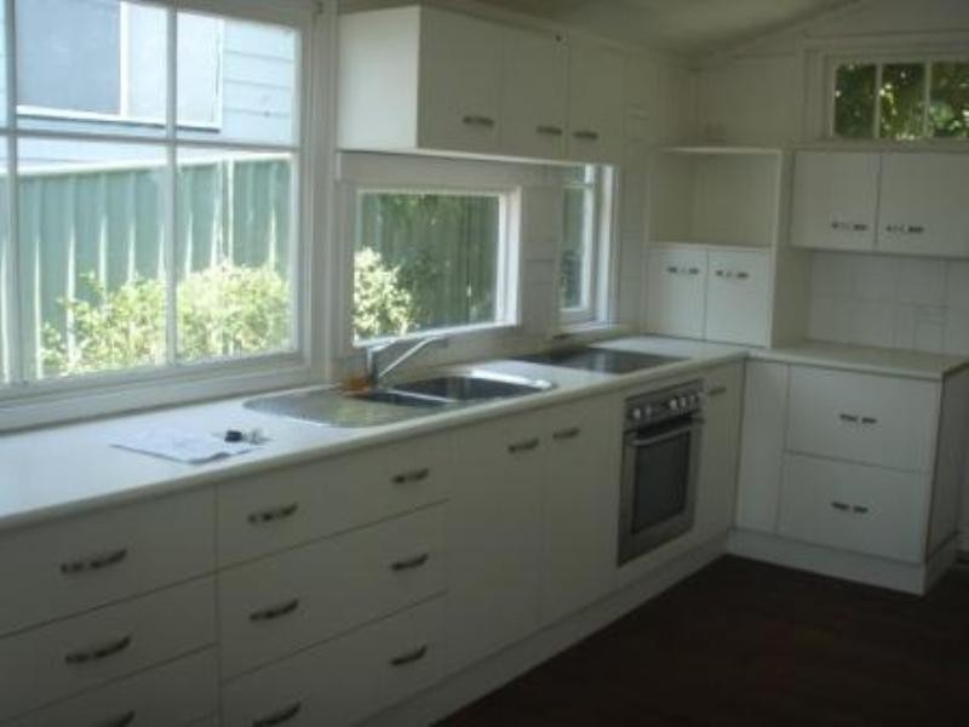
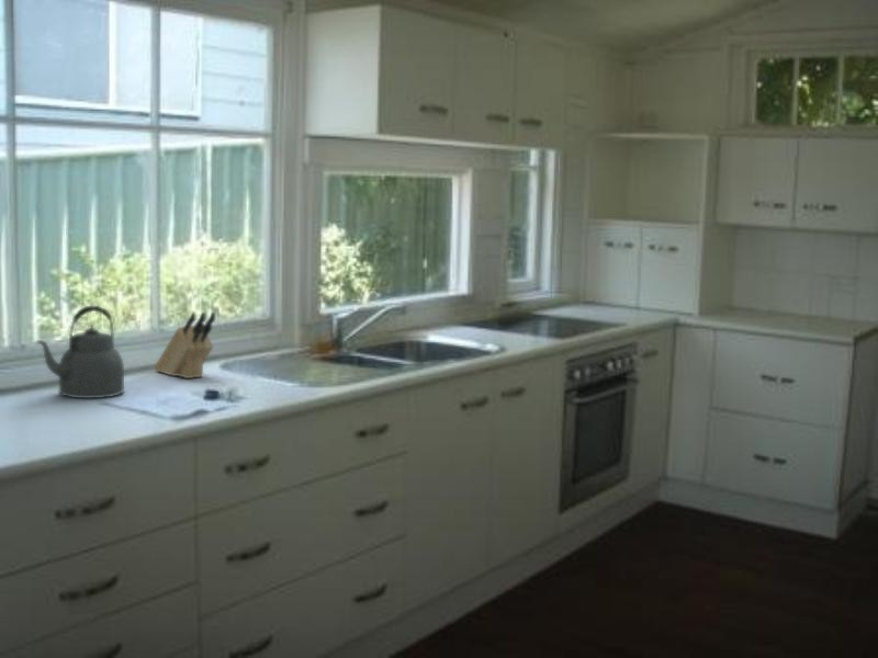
+ kettle (78, 351)
+ knife block (185, 341)
